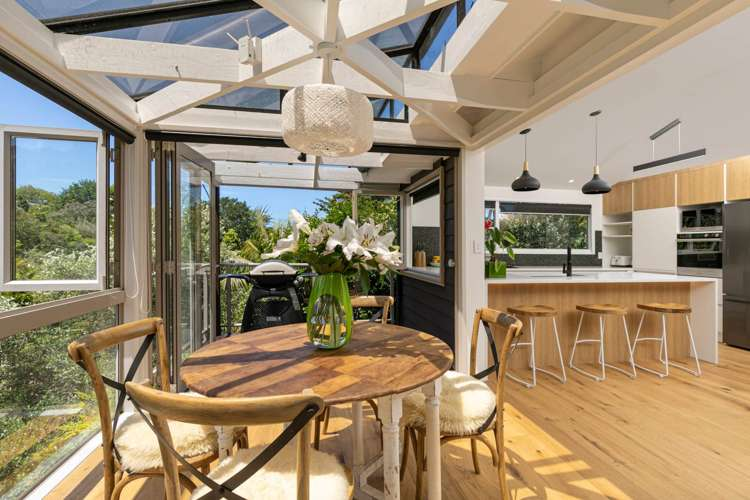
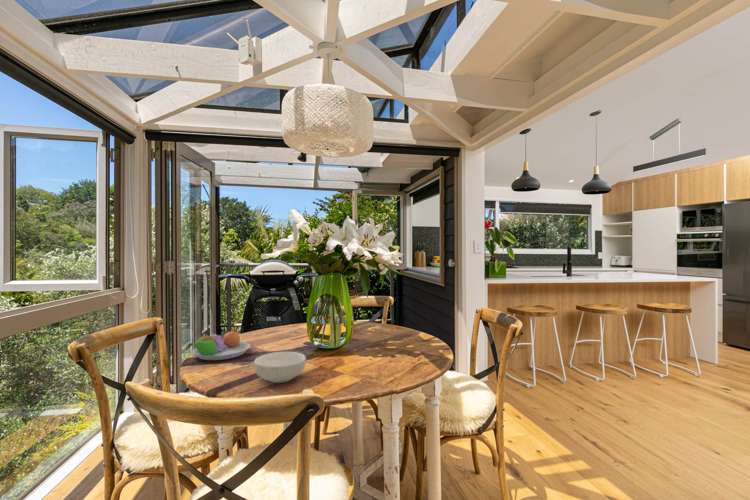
+ fruit bowl (219, 343)
+ cereal bowl (280, 368)
